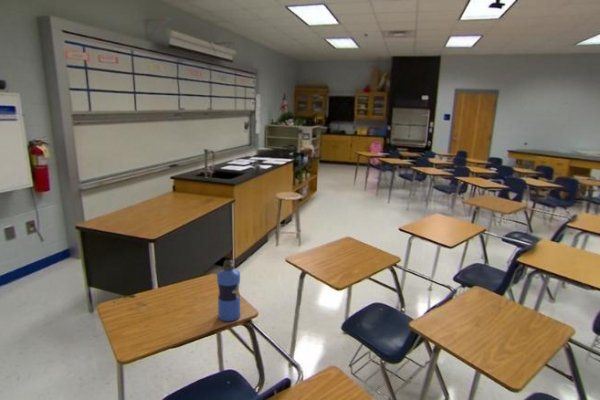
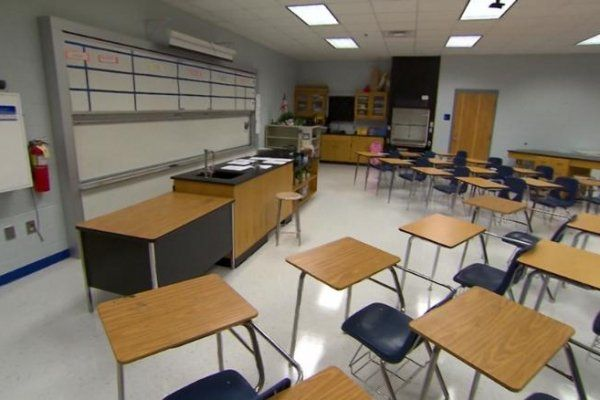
- water bottle (228, 288)
